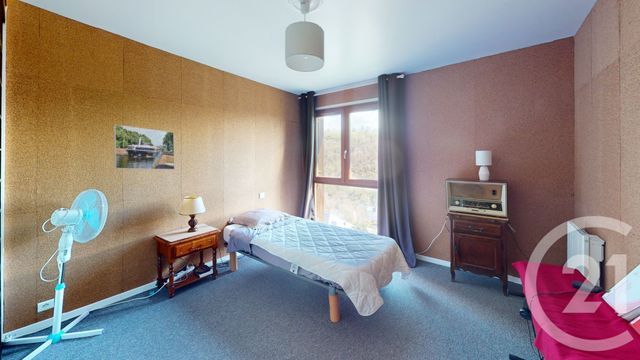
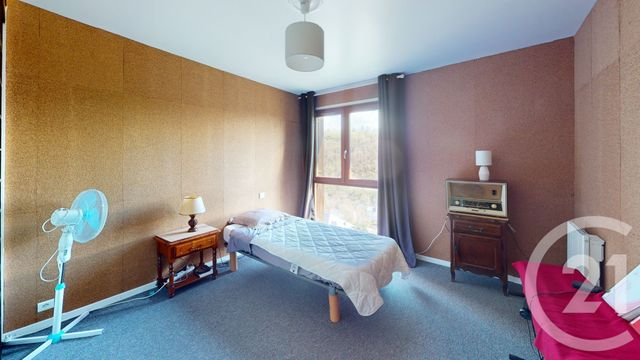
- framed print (146, 149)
